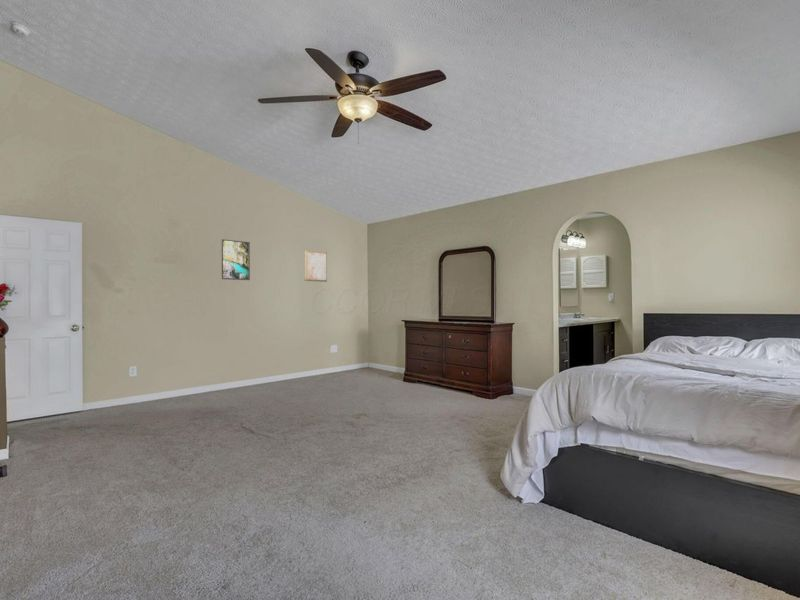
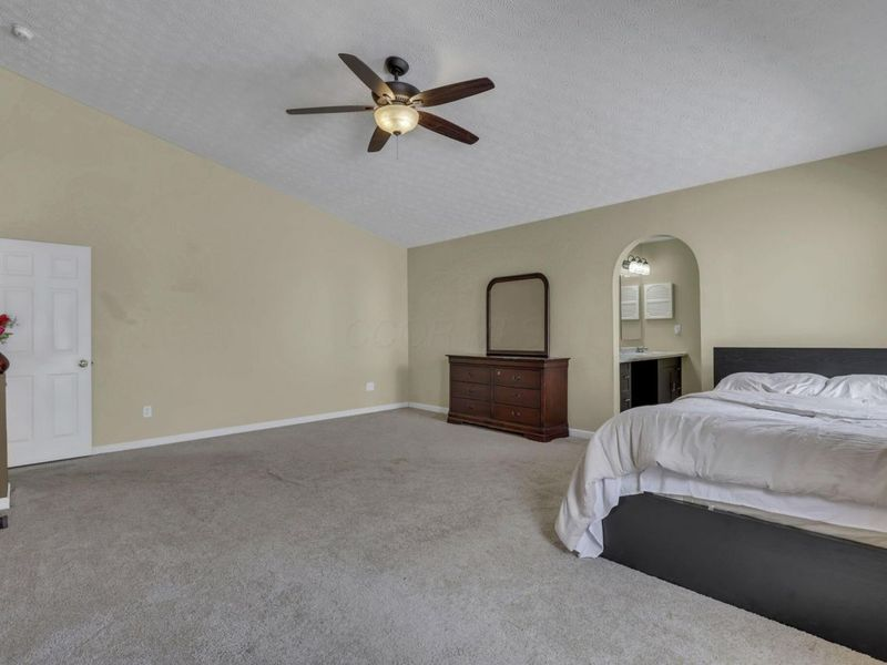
- wall art (316, 266)
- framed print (236, 260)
